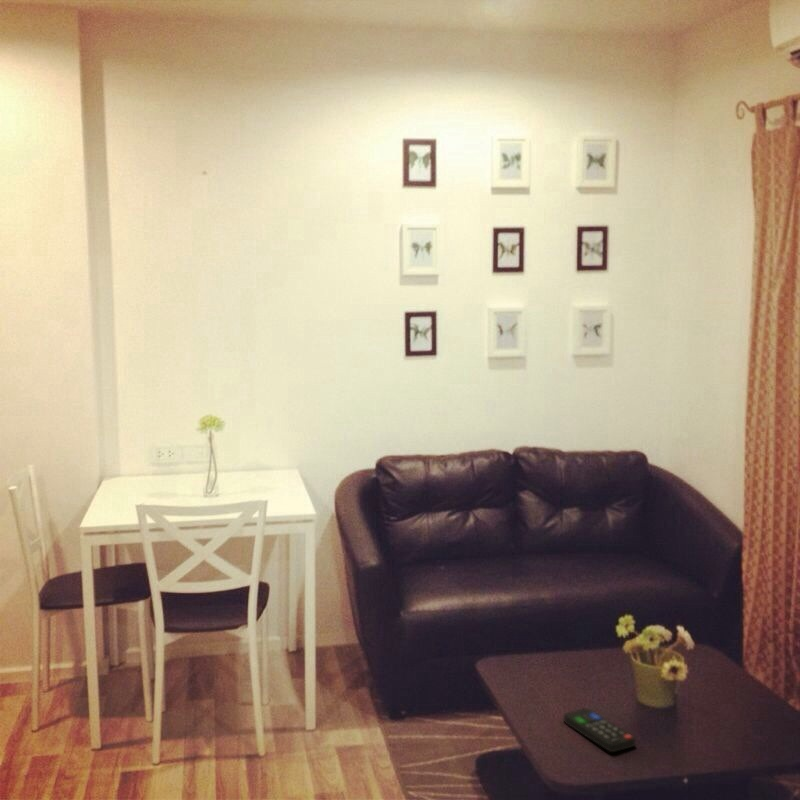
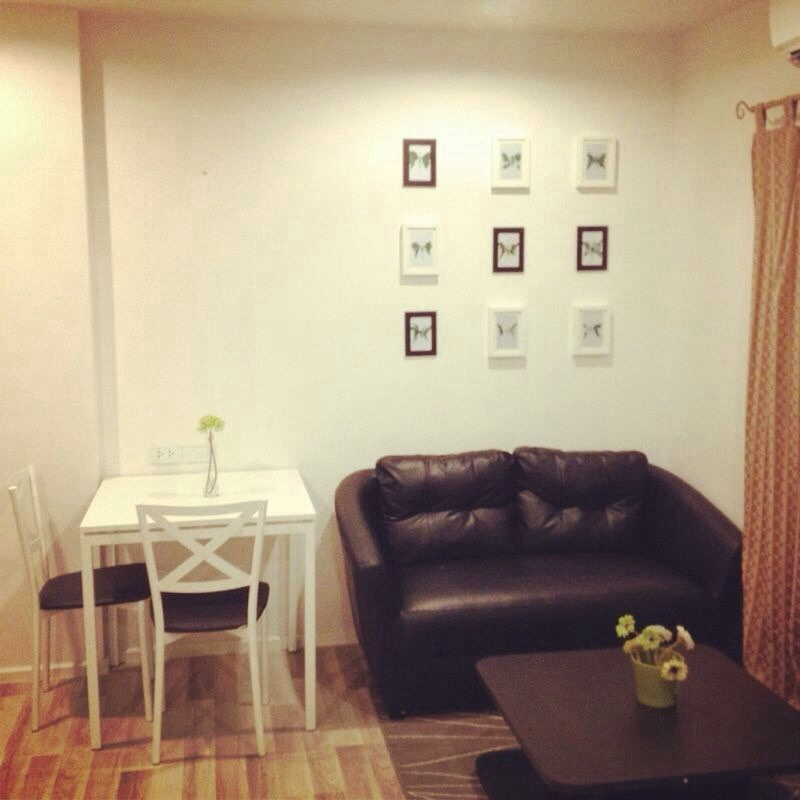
- remote control (598, 728)
